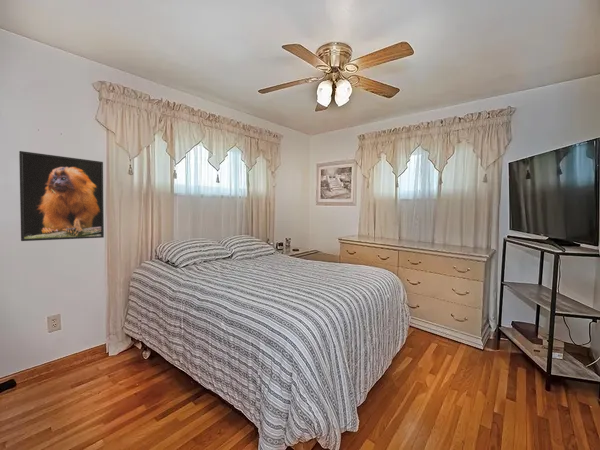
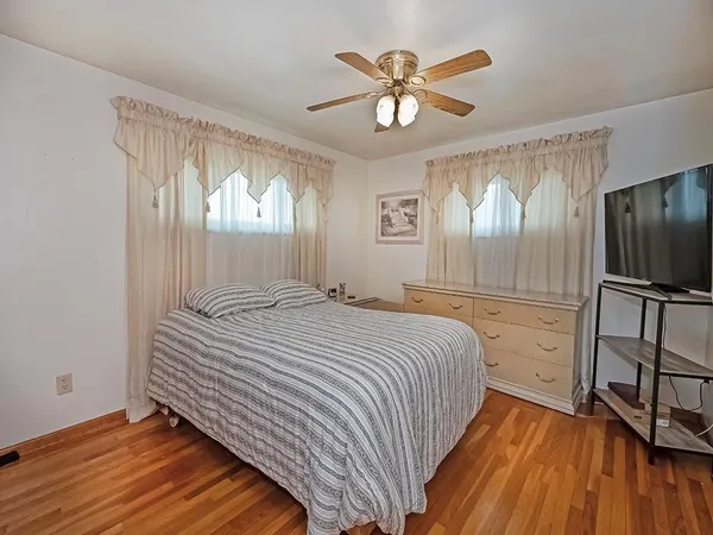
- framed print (65, 198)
